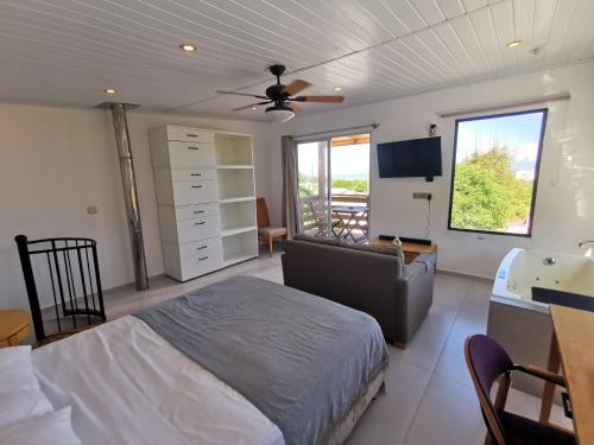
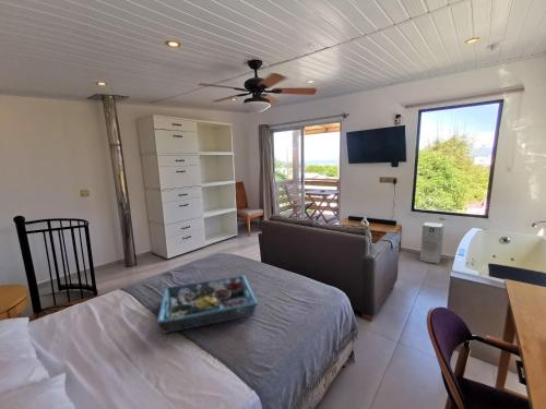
+ serving tray (209, 300)
+ air purifier (431, 241)
